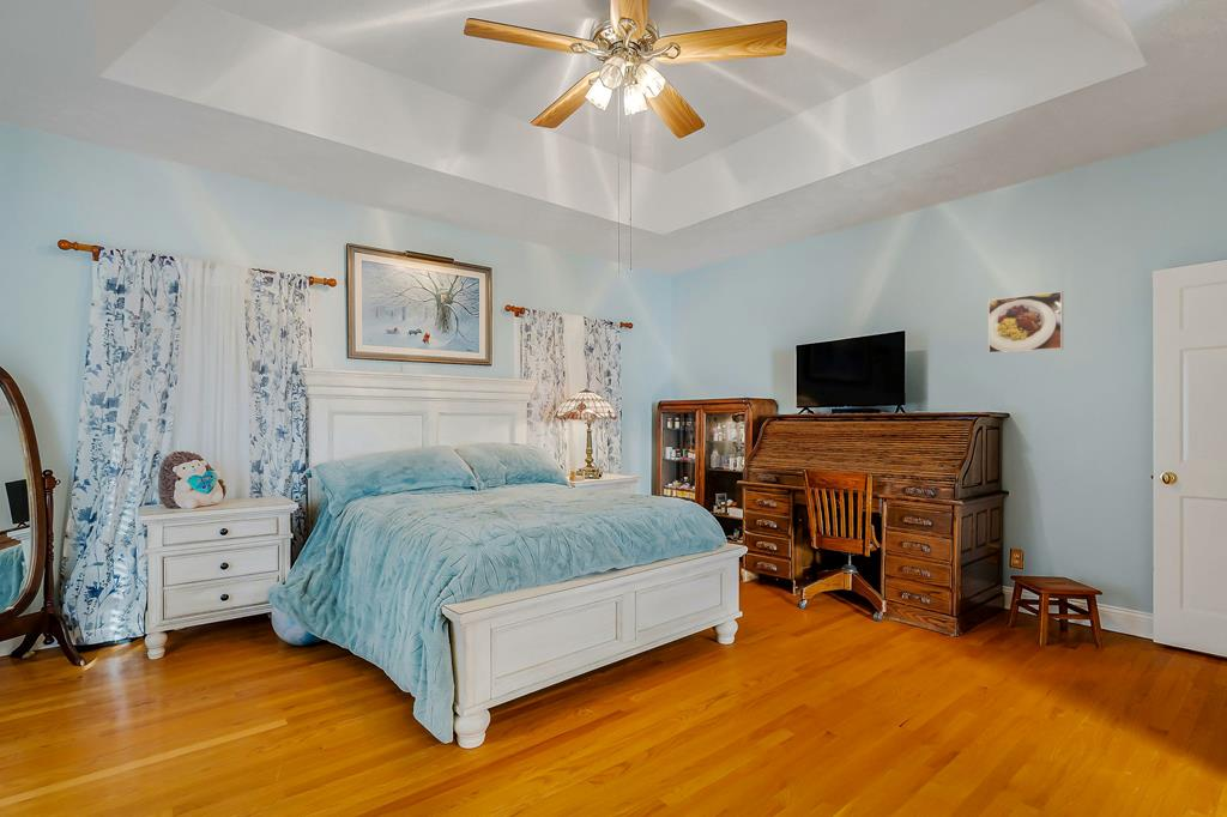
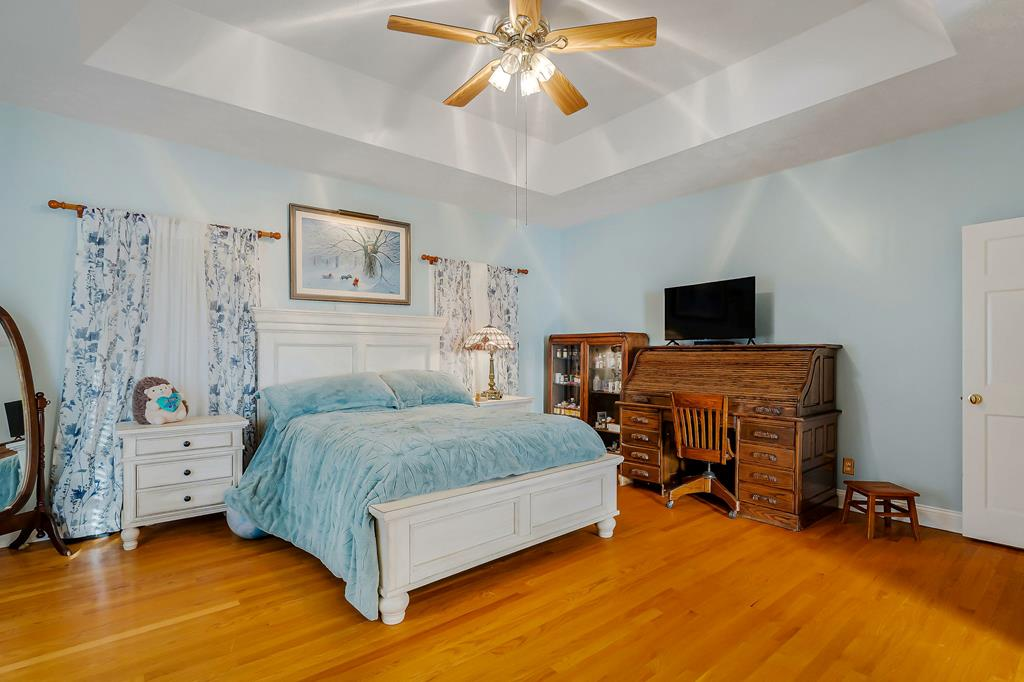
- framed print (1024, 323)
